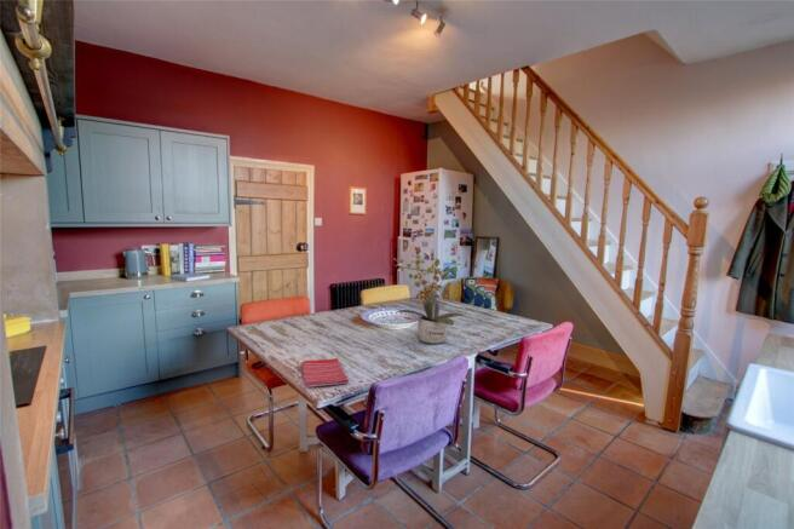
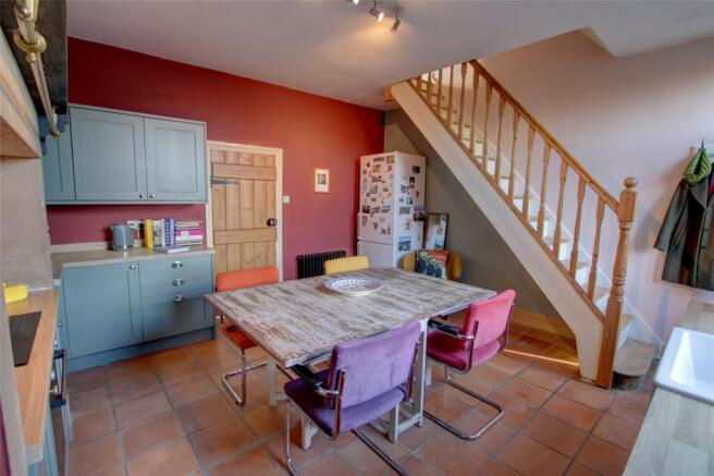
- dish towel (323, 370)
- potted plant (428, 297)
